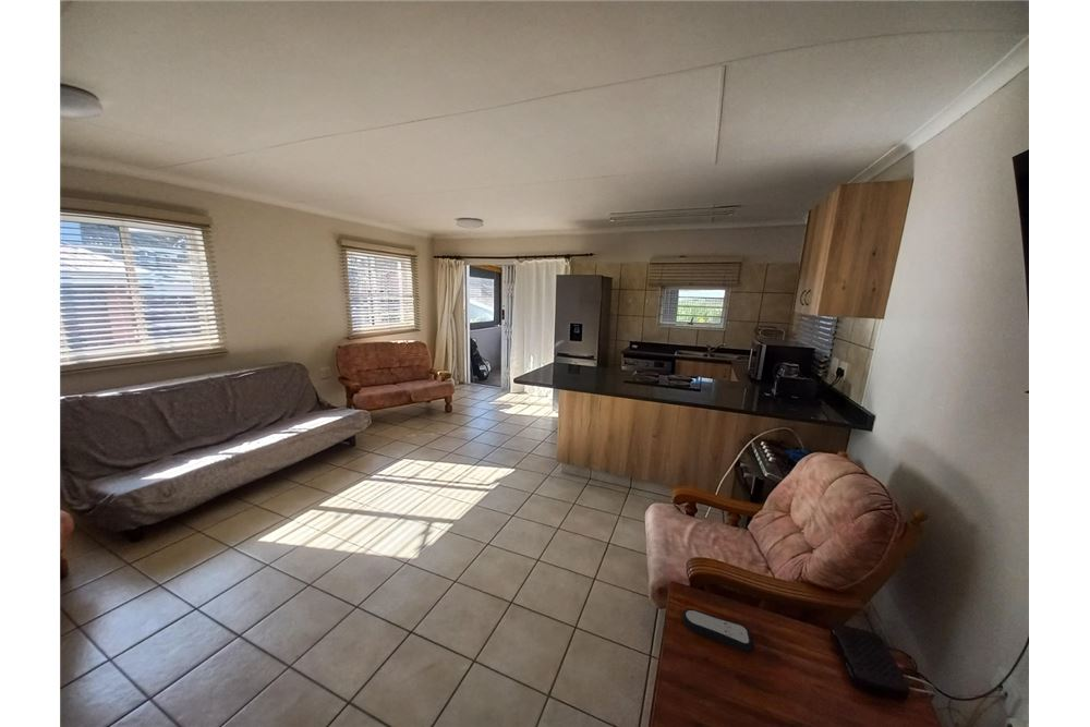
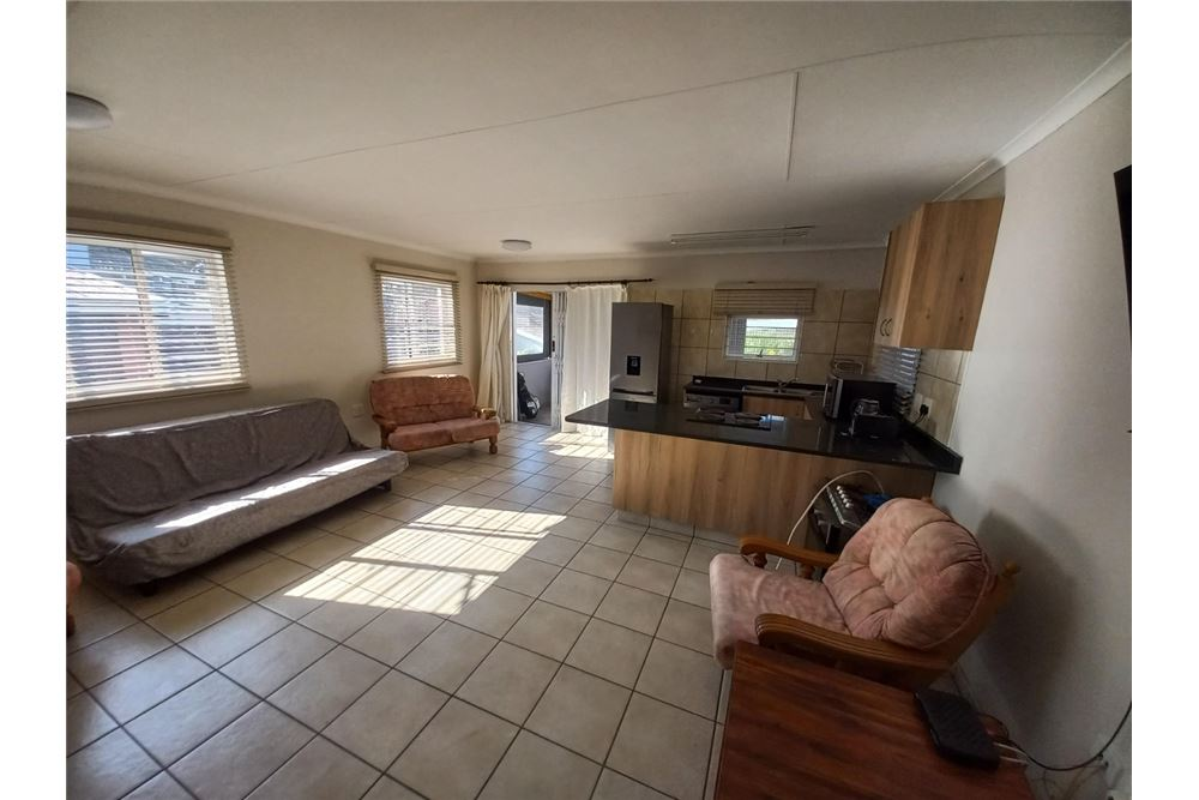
- remote control (715, 627)
